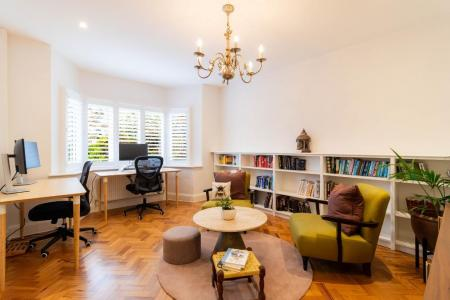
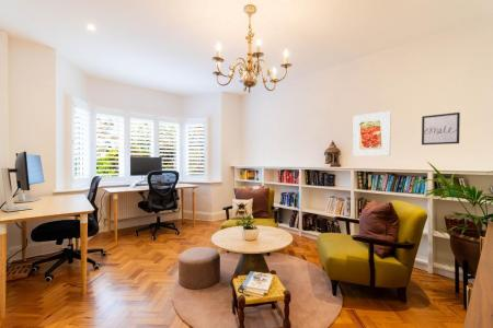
+ wall art (439, 129)
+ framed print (370, 134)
